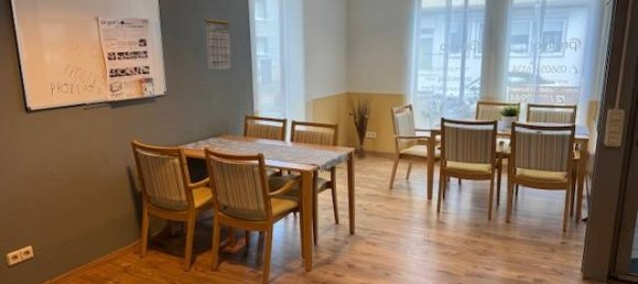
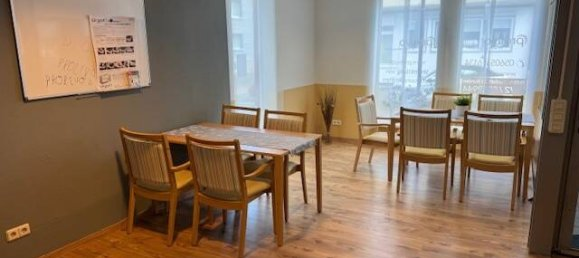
- calendar (218, 39)
